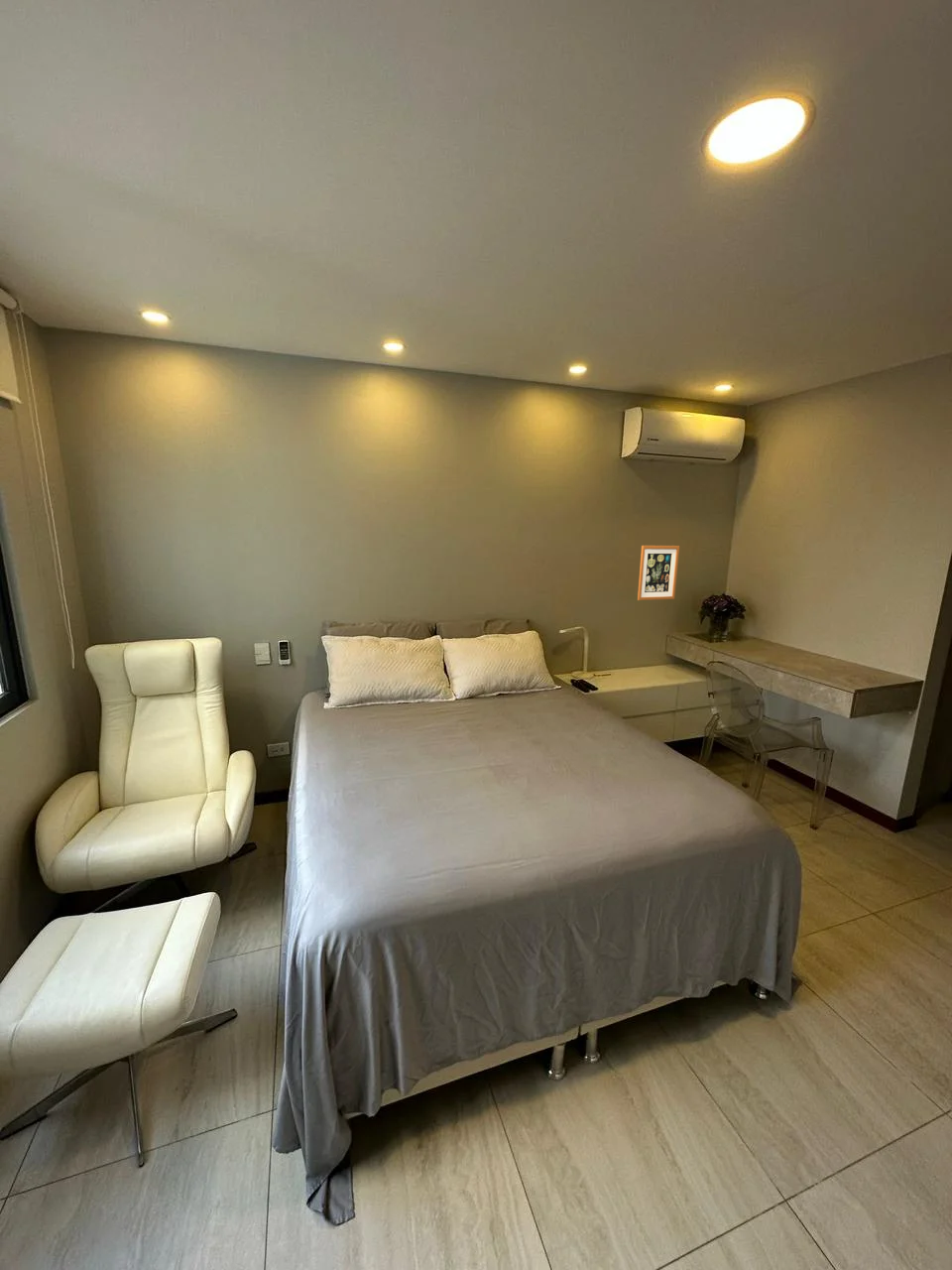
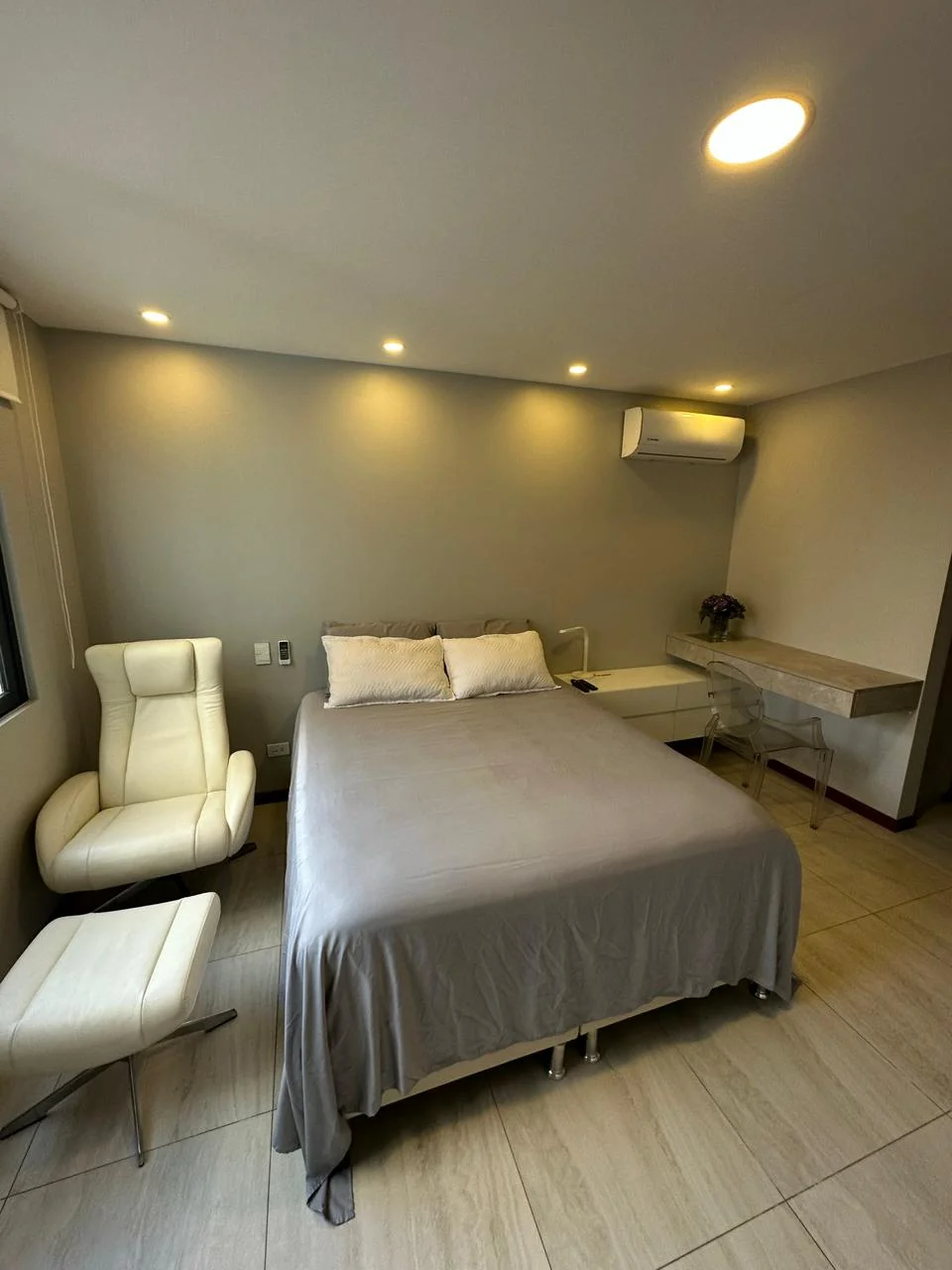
- wall art (658, 572)
